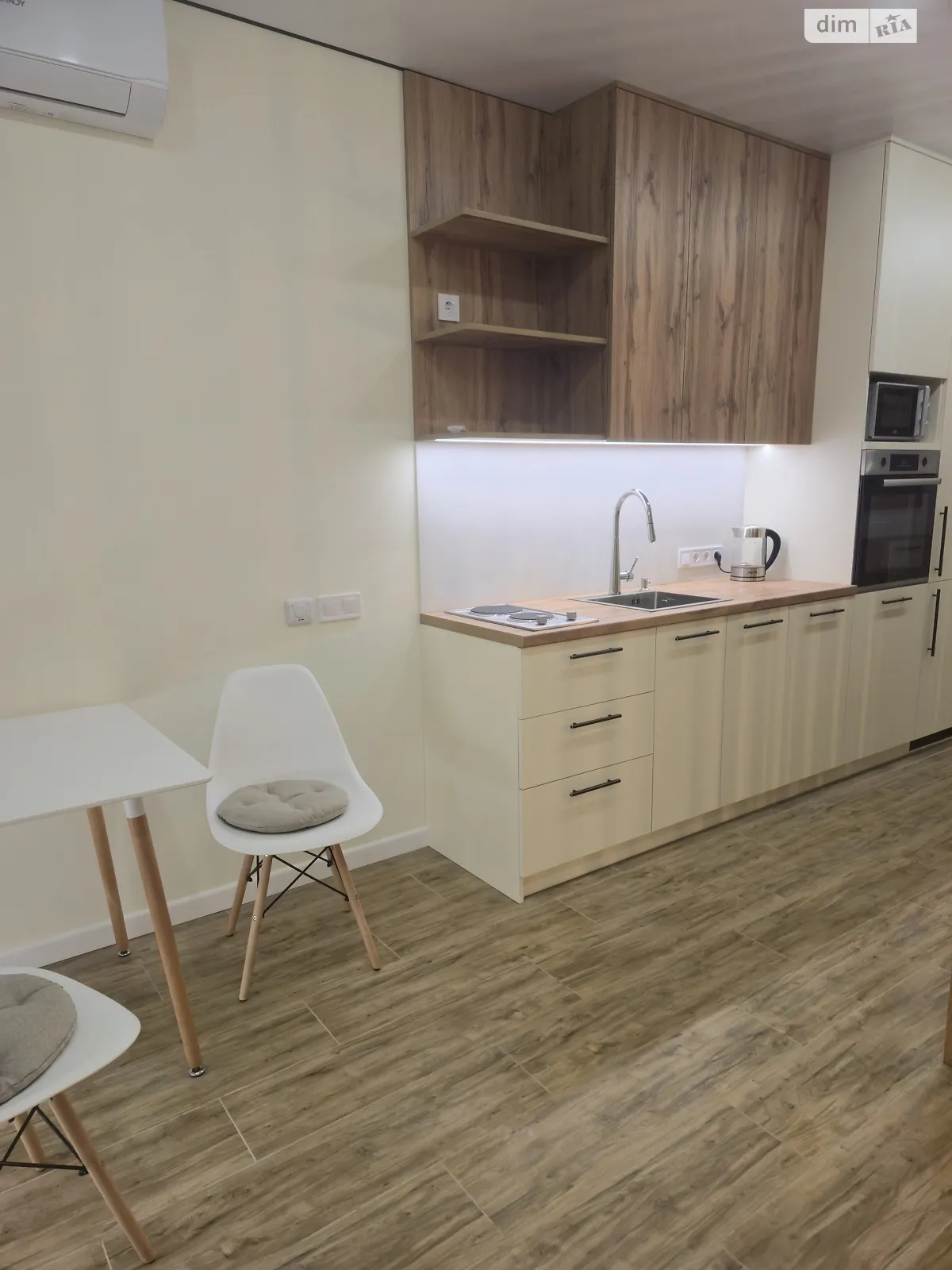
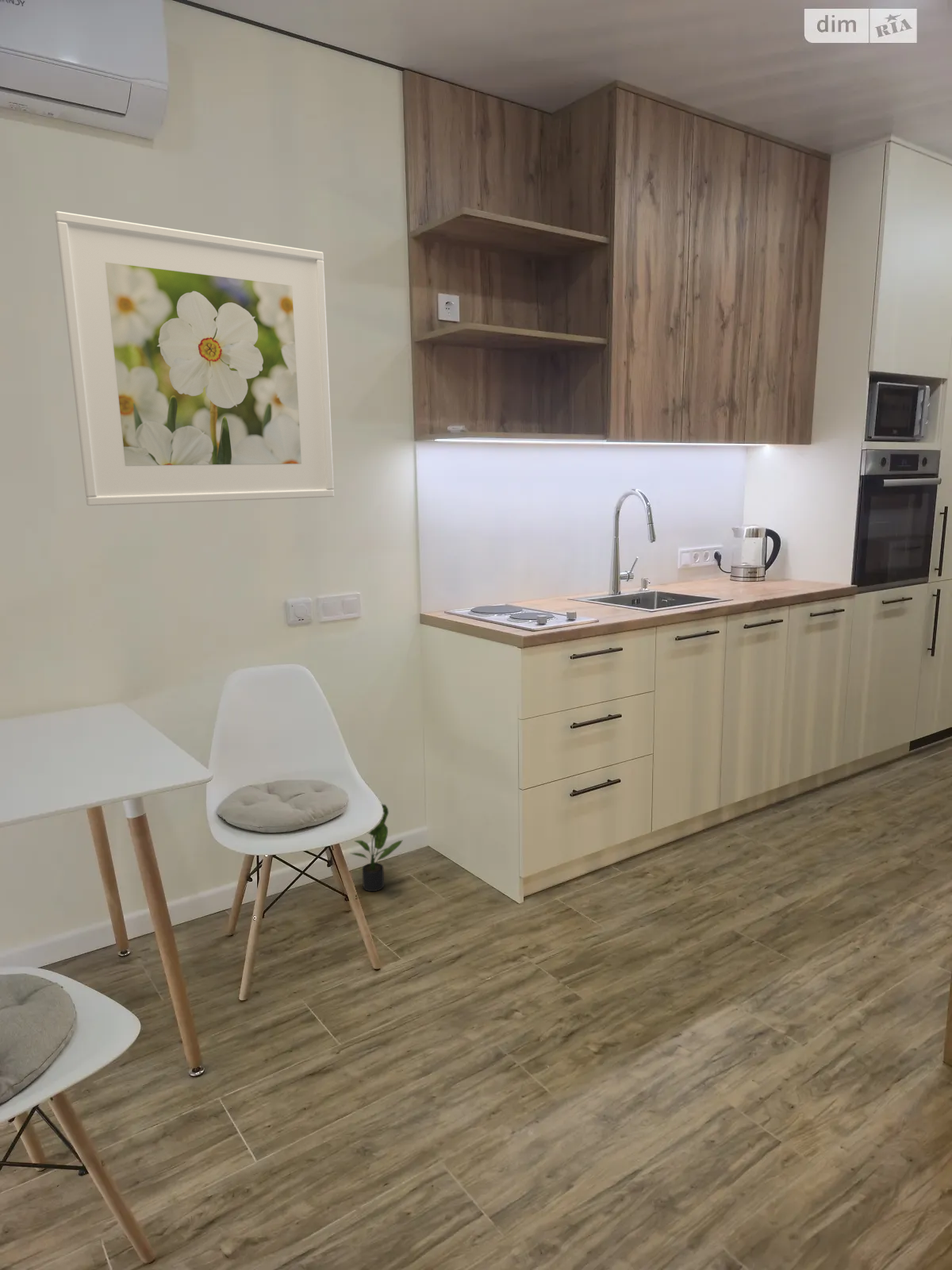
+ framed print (211, 371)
+ potted plant (378, 842)
